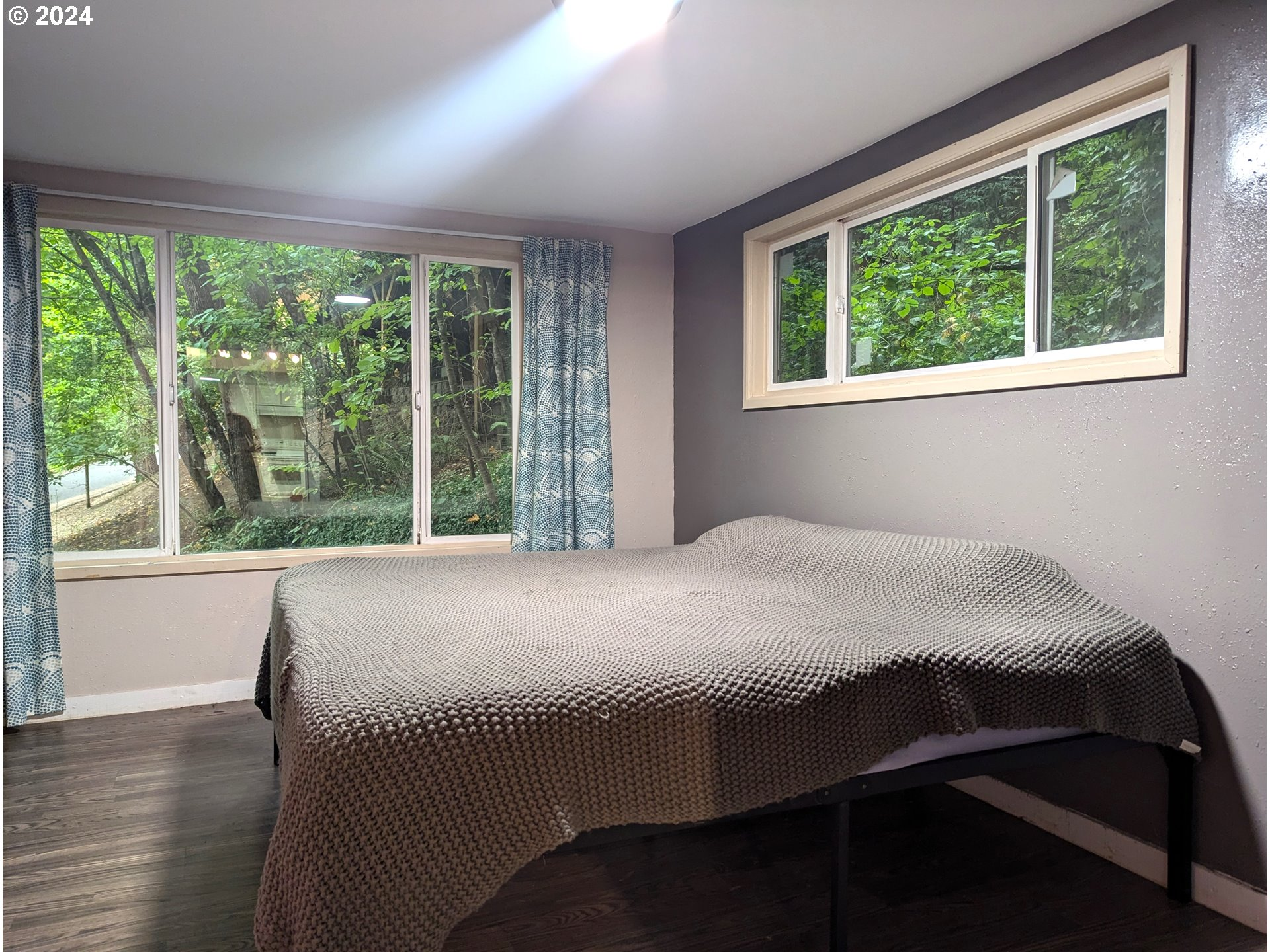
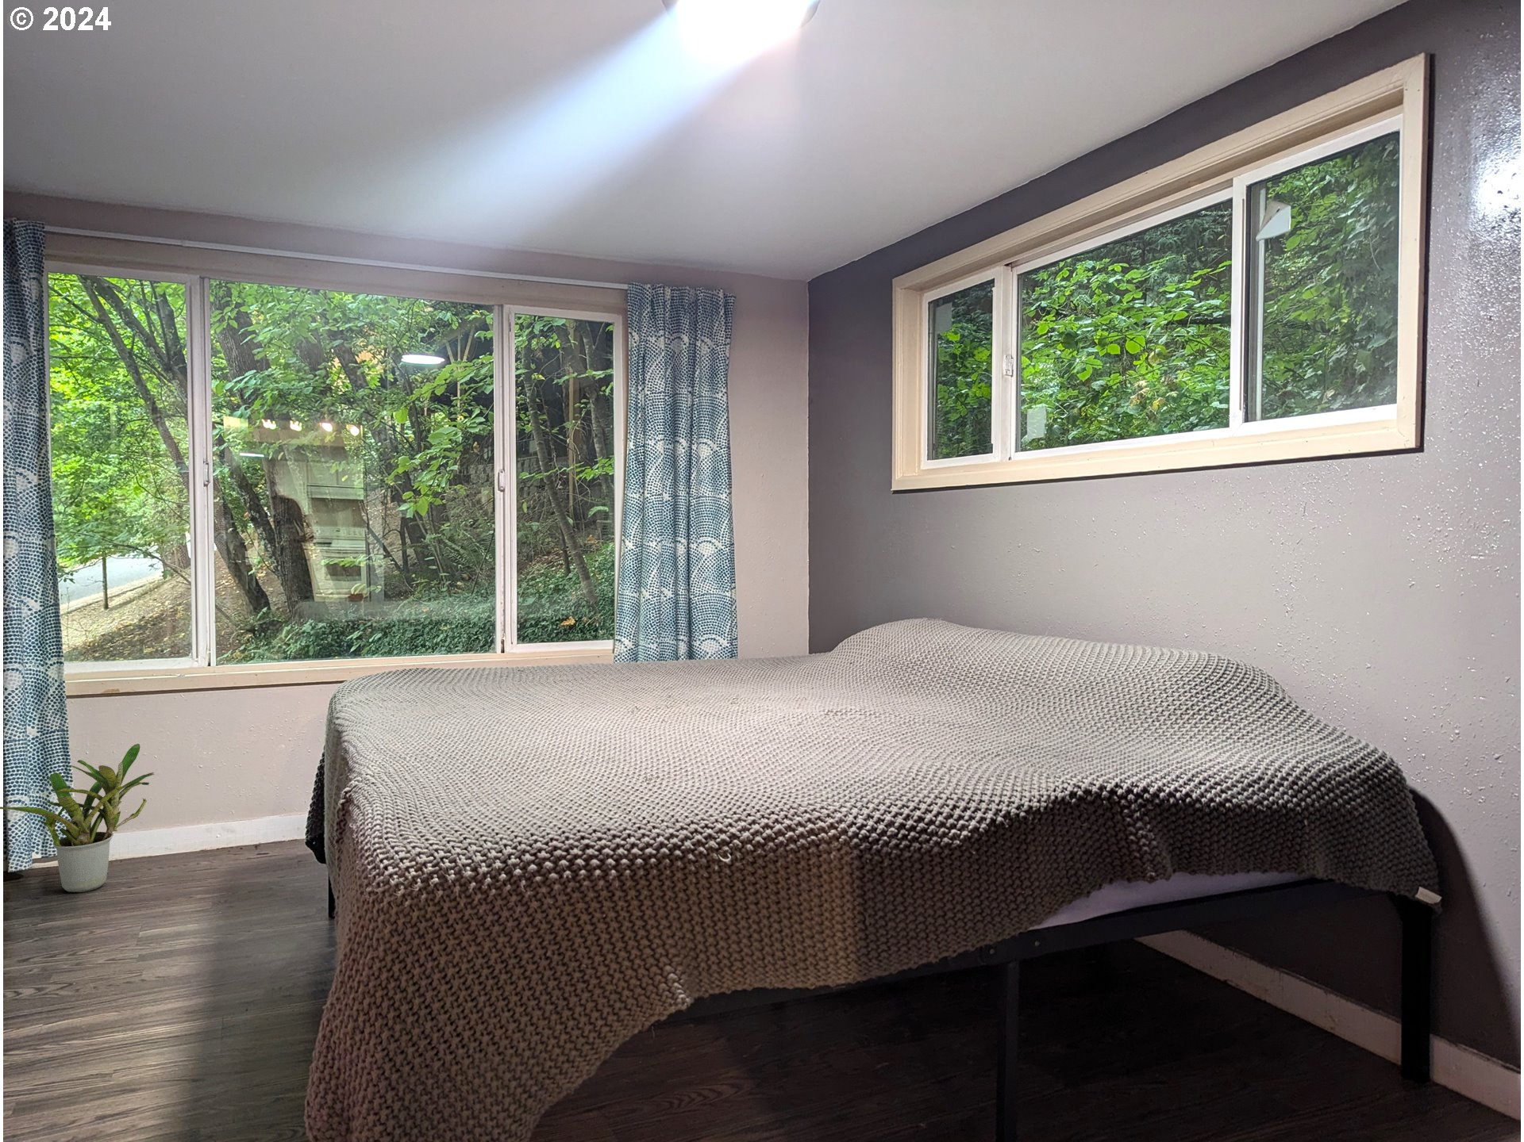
+ potted plant (97, 819)
